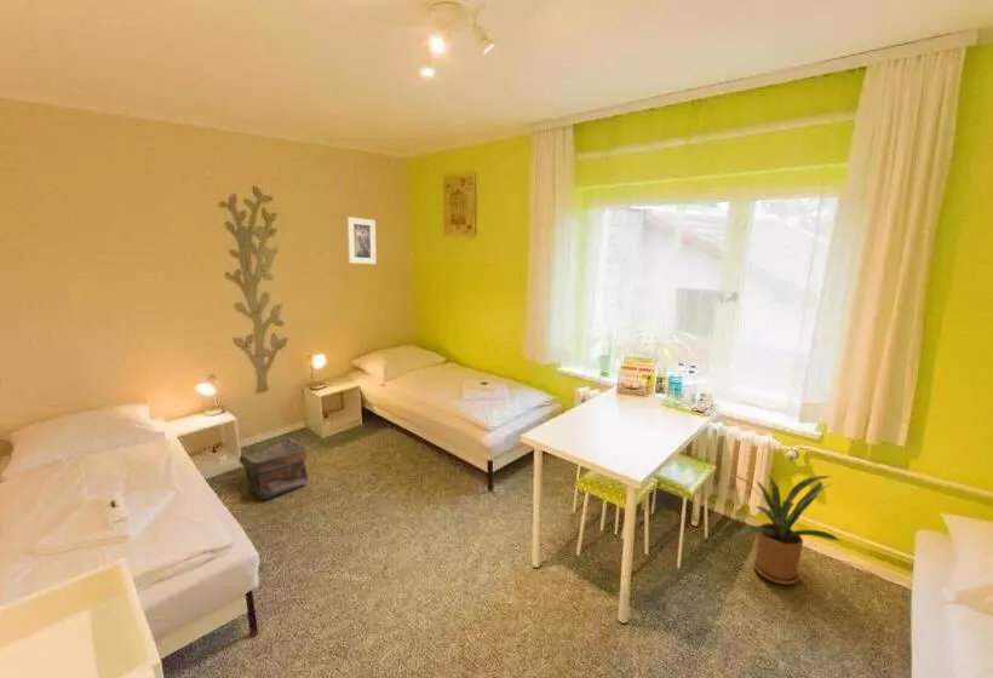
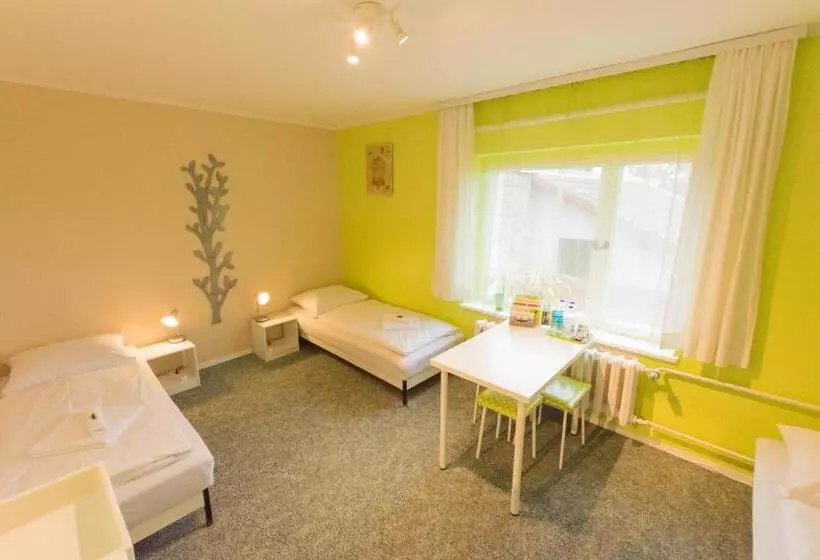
- house plant (779, 519)
- pouch (275, 467)
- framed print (361, 241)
